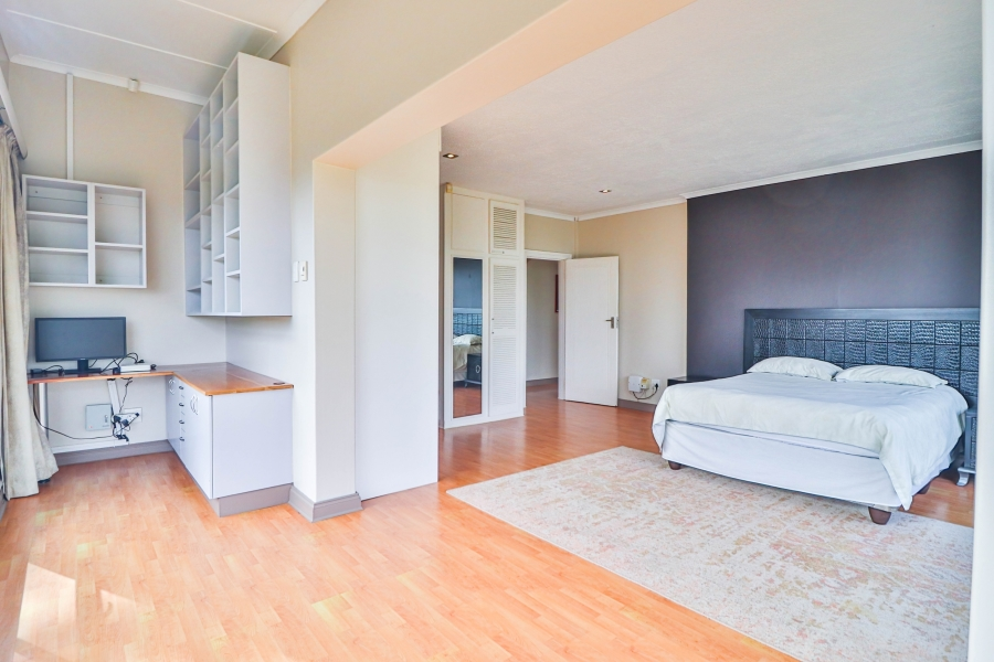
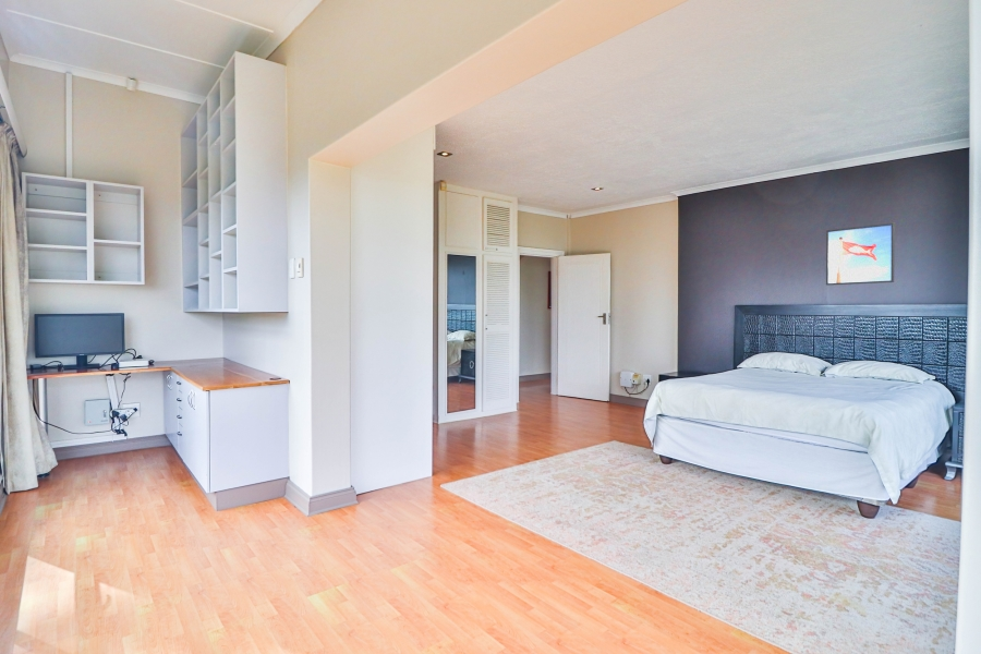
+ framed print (859, 255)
